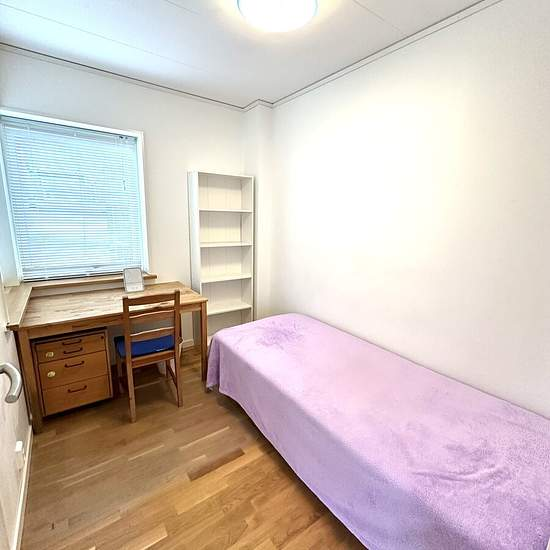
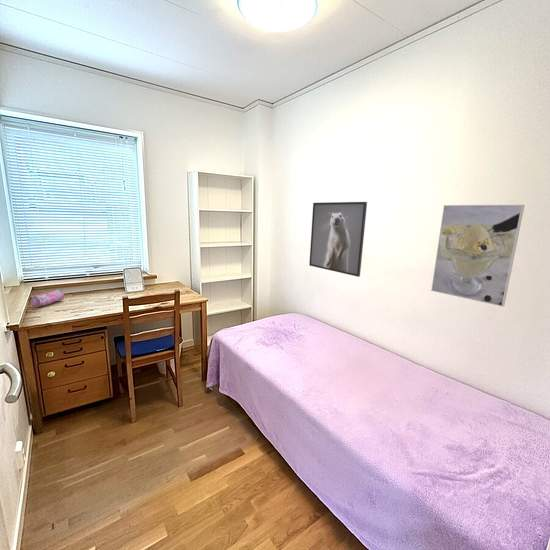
+ pencil case (47, 298)
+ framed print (335, 237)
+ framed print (472, 252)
